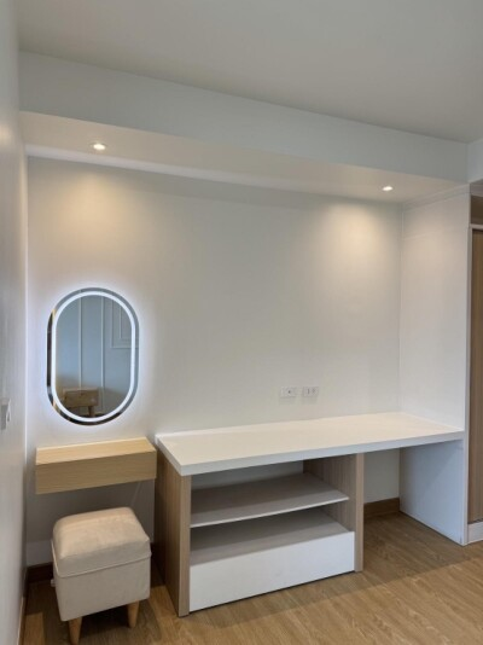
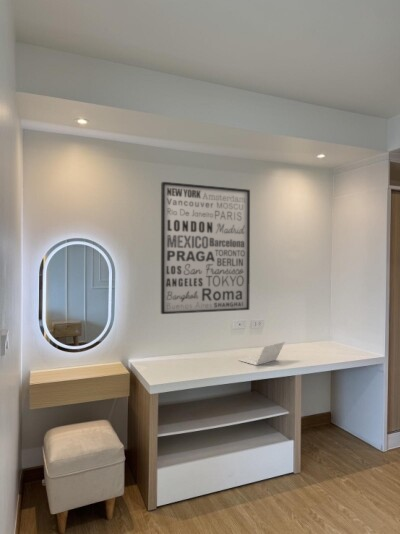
+ wall art (207, 249)
+ laptop (262, 350)
